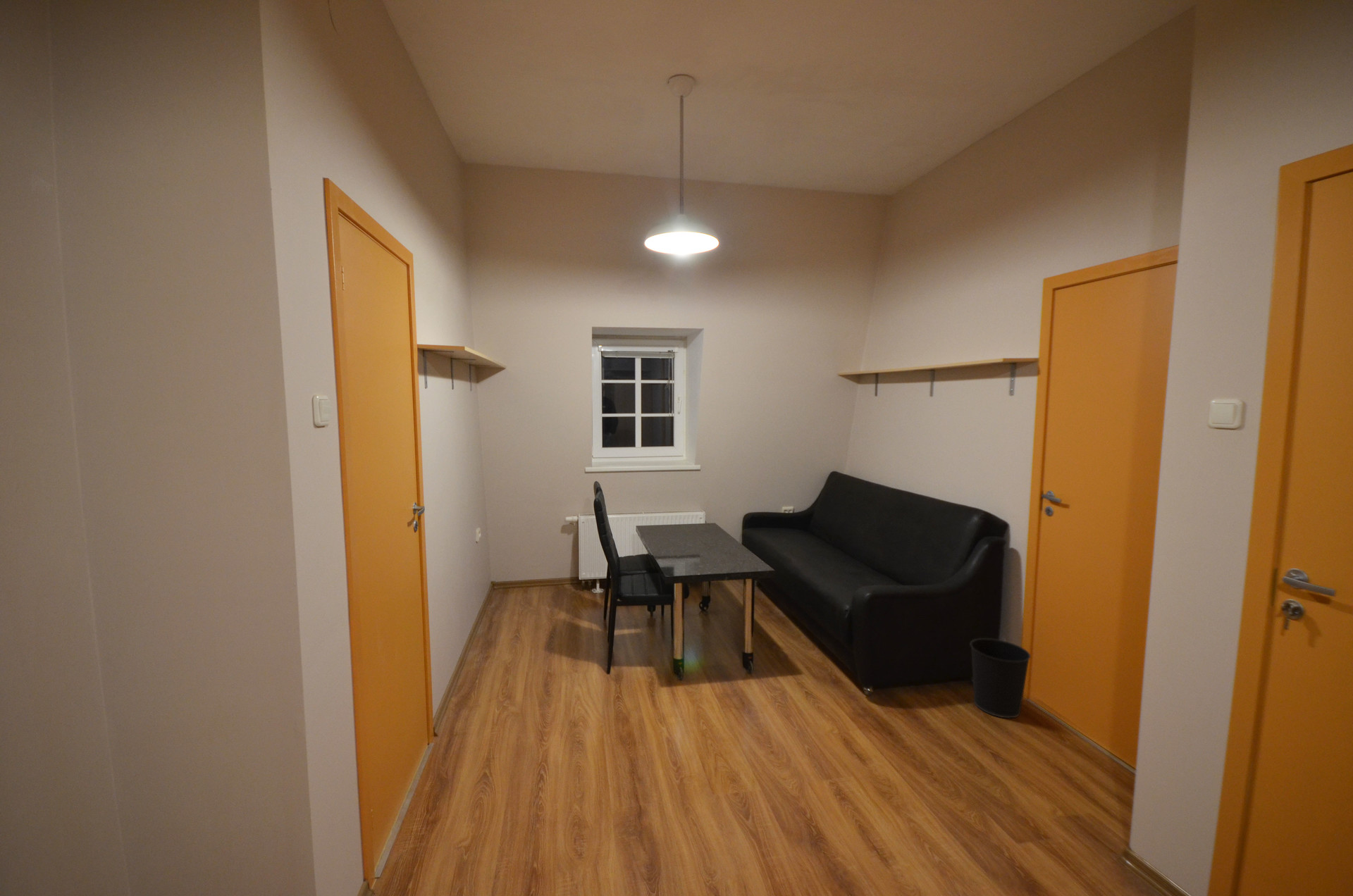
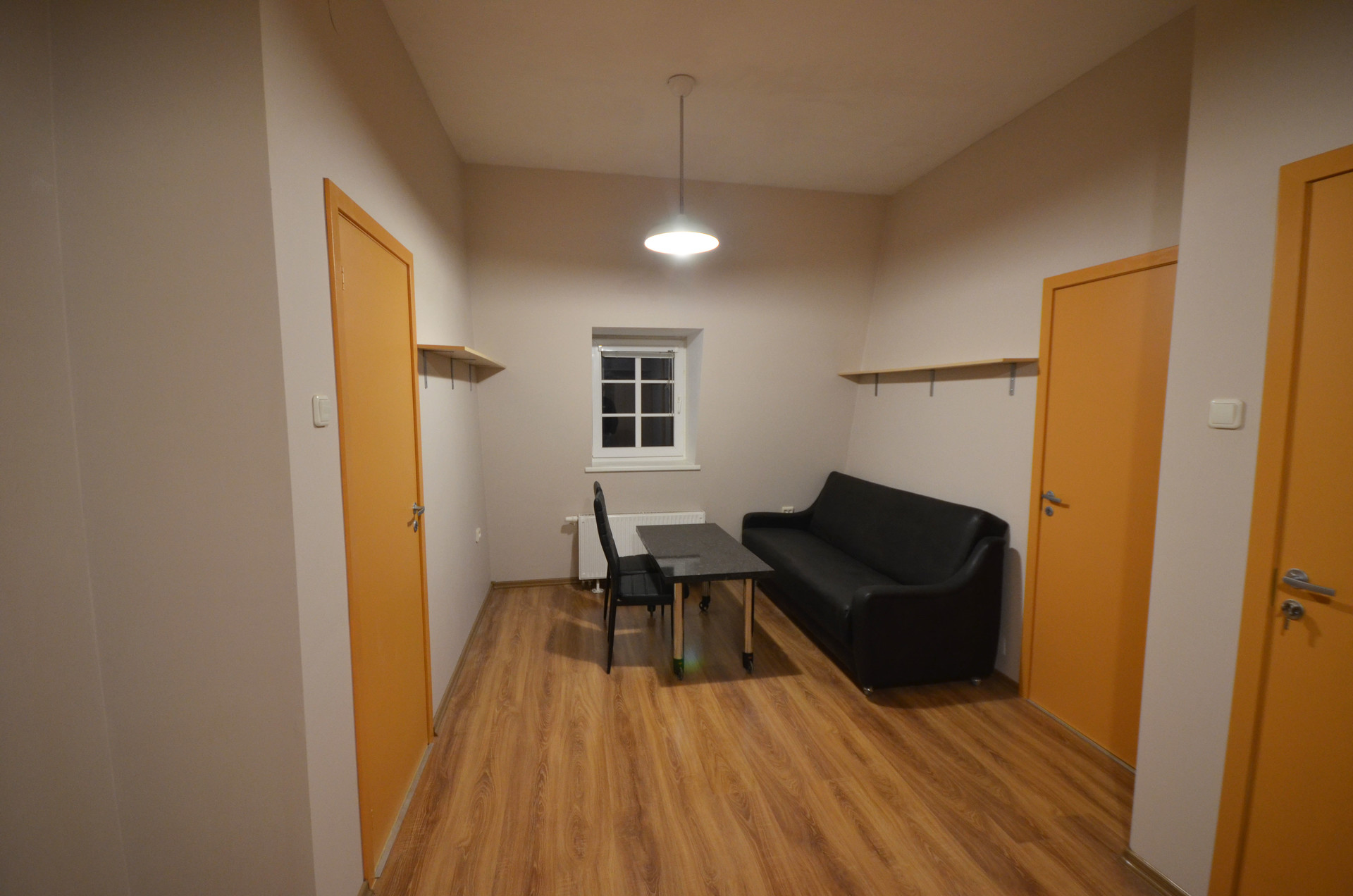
- wastebasket (998, 678)
